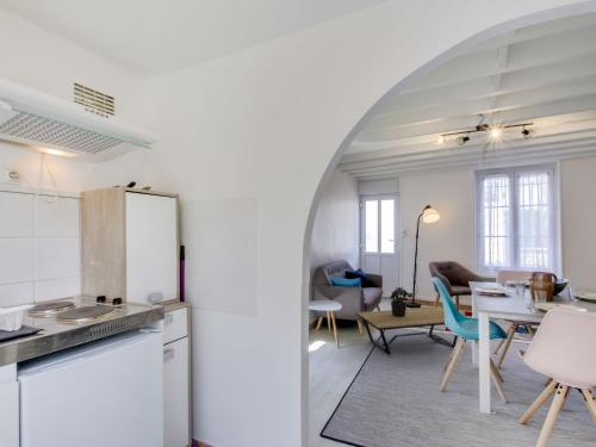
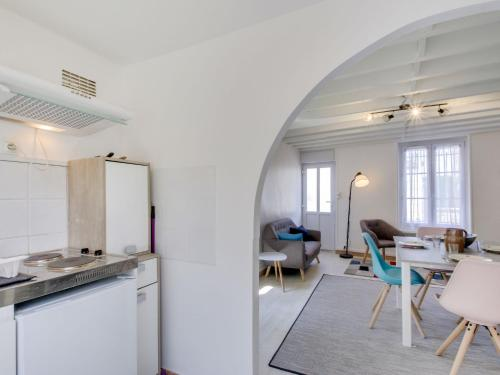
- coffee table (412, 327)
- potted plant (399, 302)
